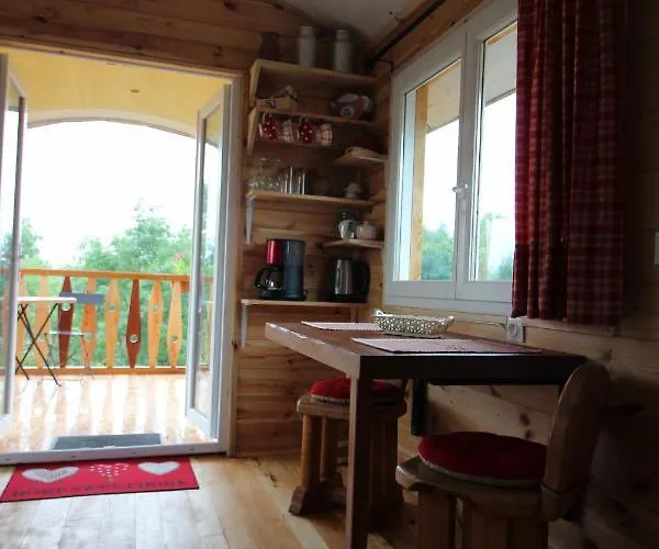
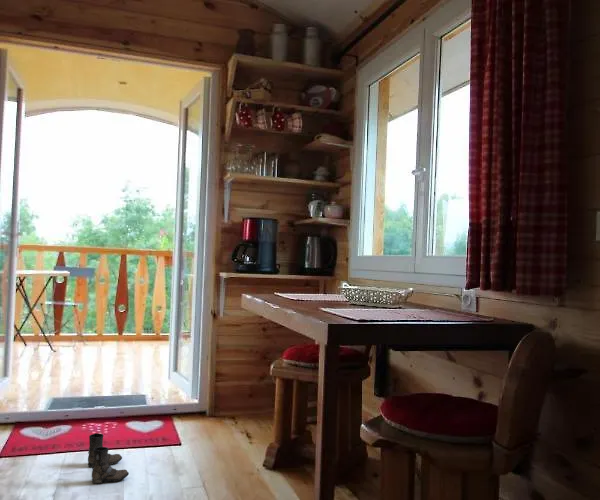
+ boots (108, 456)
